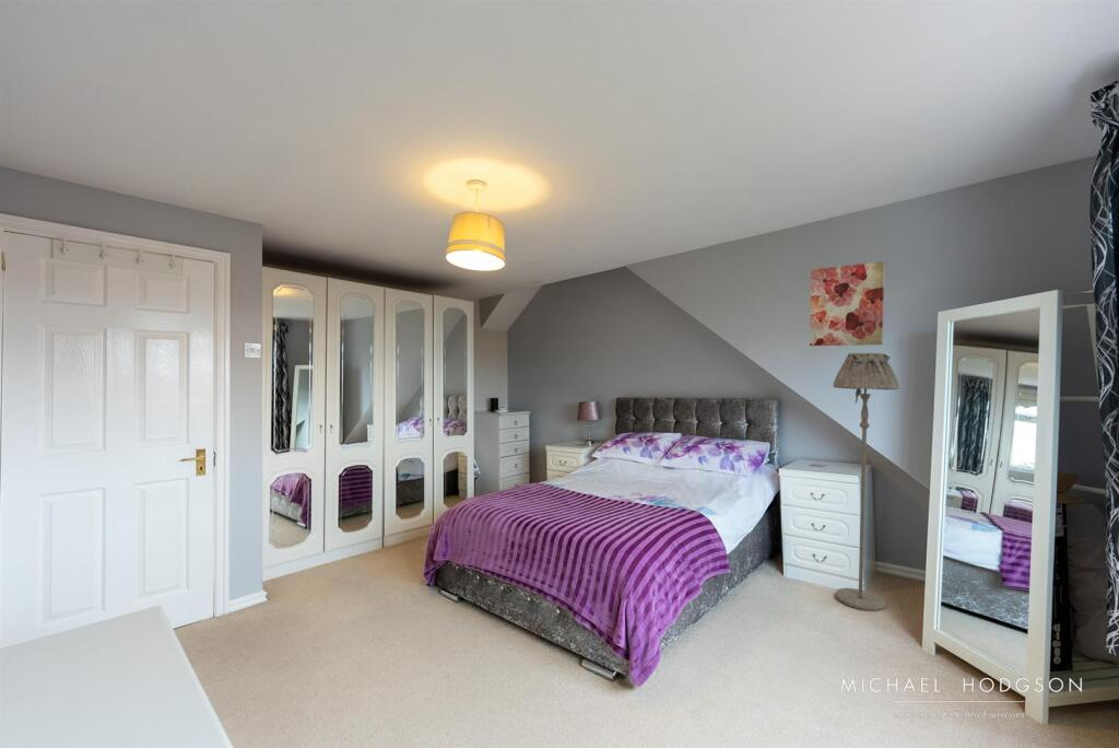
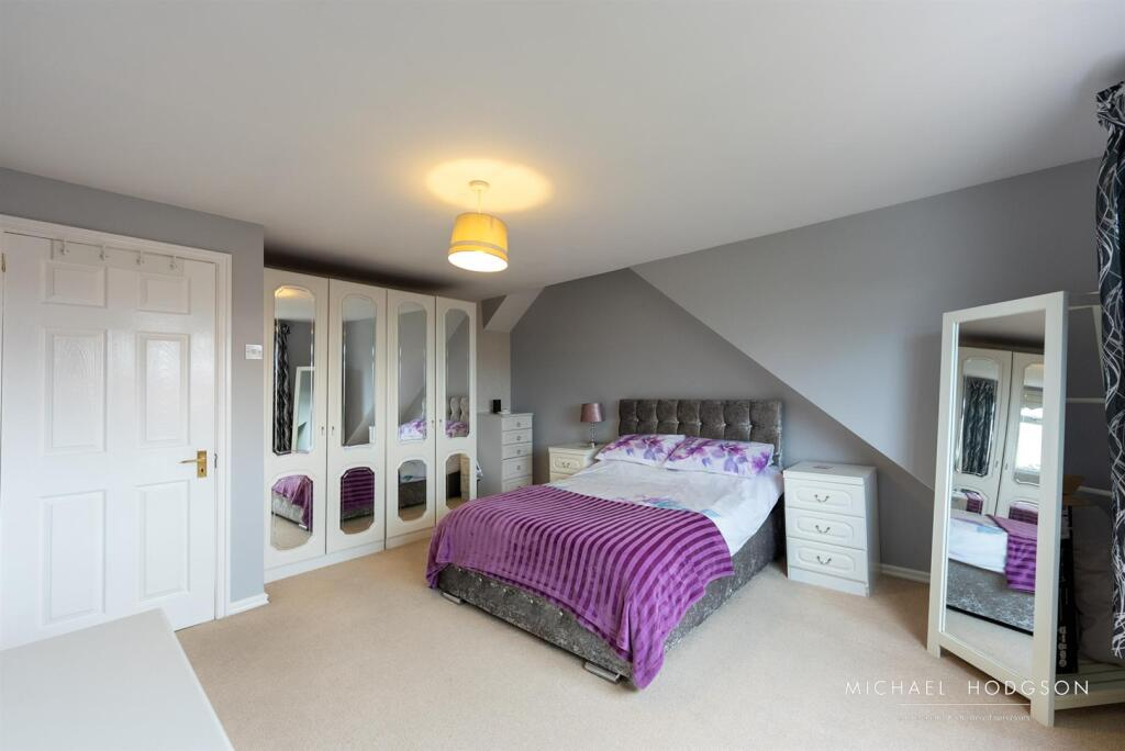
- floor lamp (862, 477)
- wall art (845, 305)
